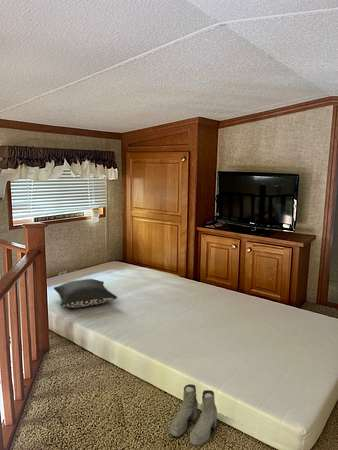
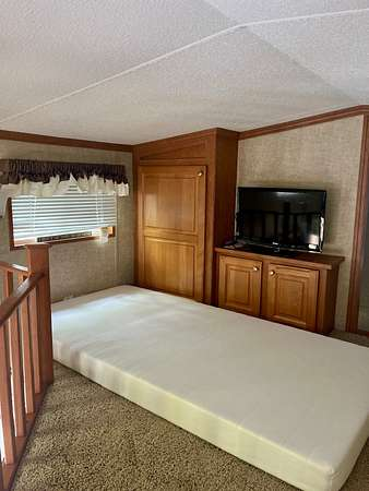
- boots (194, 411)
- pillow (84, 292)
